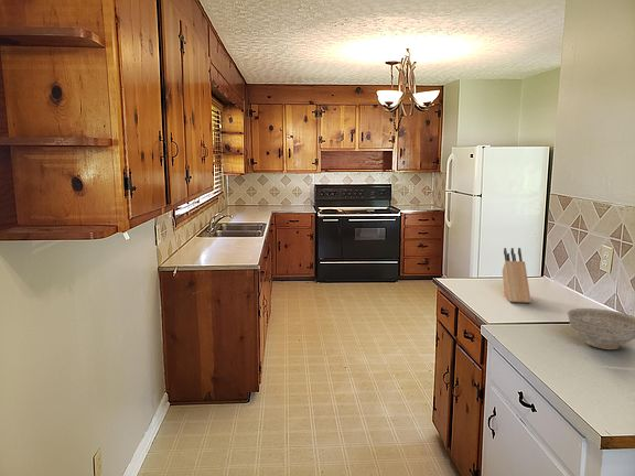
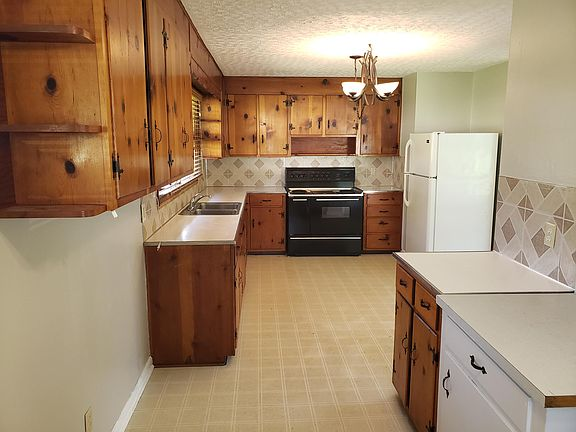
- knife block (515, 273)
- decorative bowl (603, 329)
